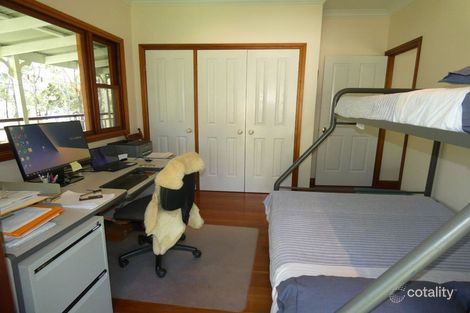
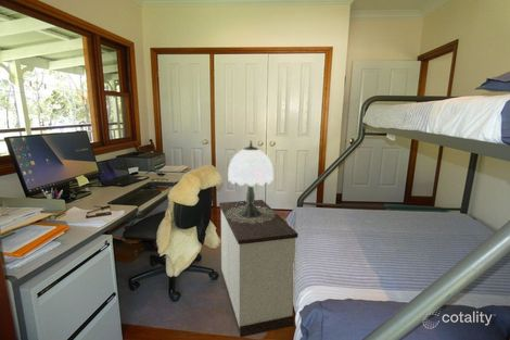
+ table lamp (248, 176)
+ nightstand (252, 256)
